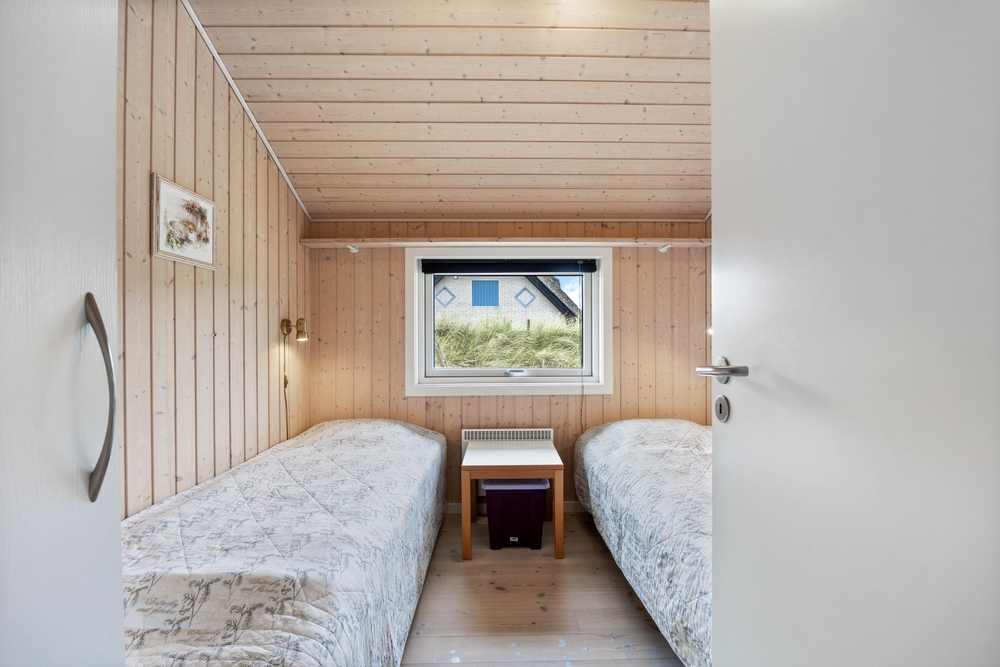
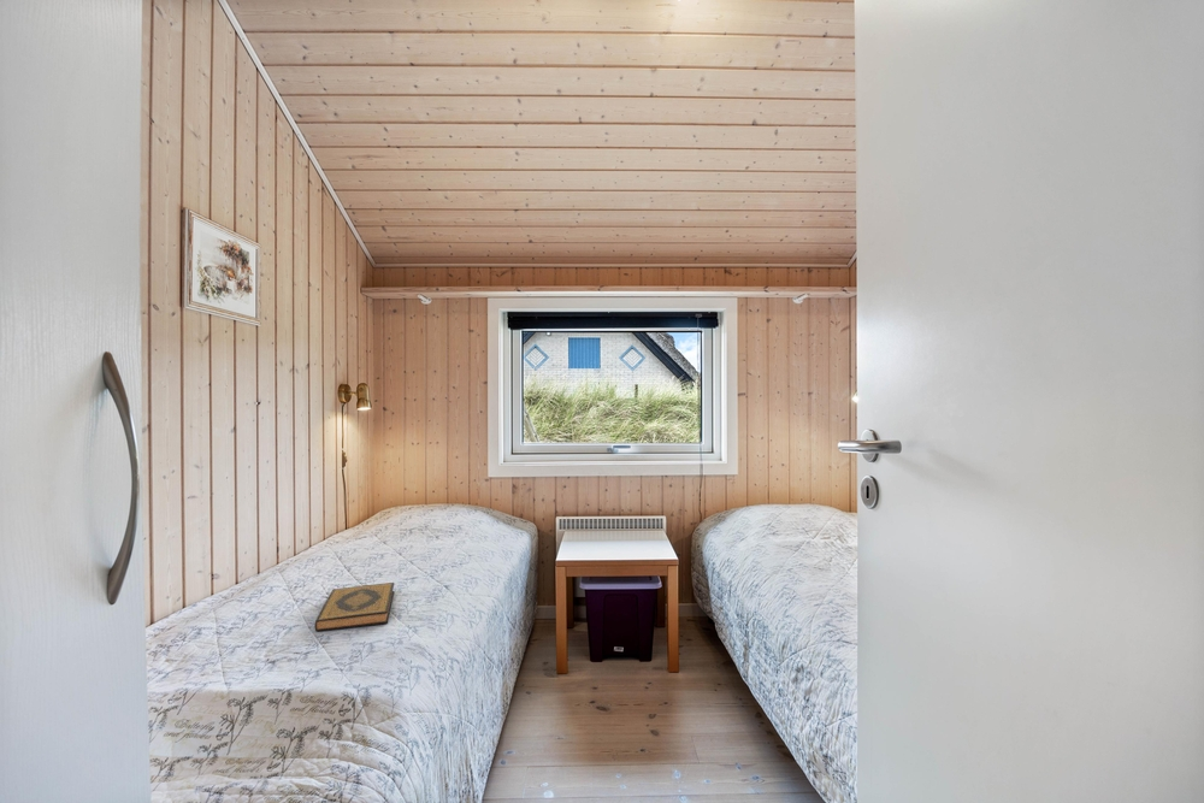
+ hardback book (358, 604)
